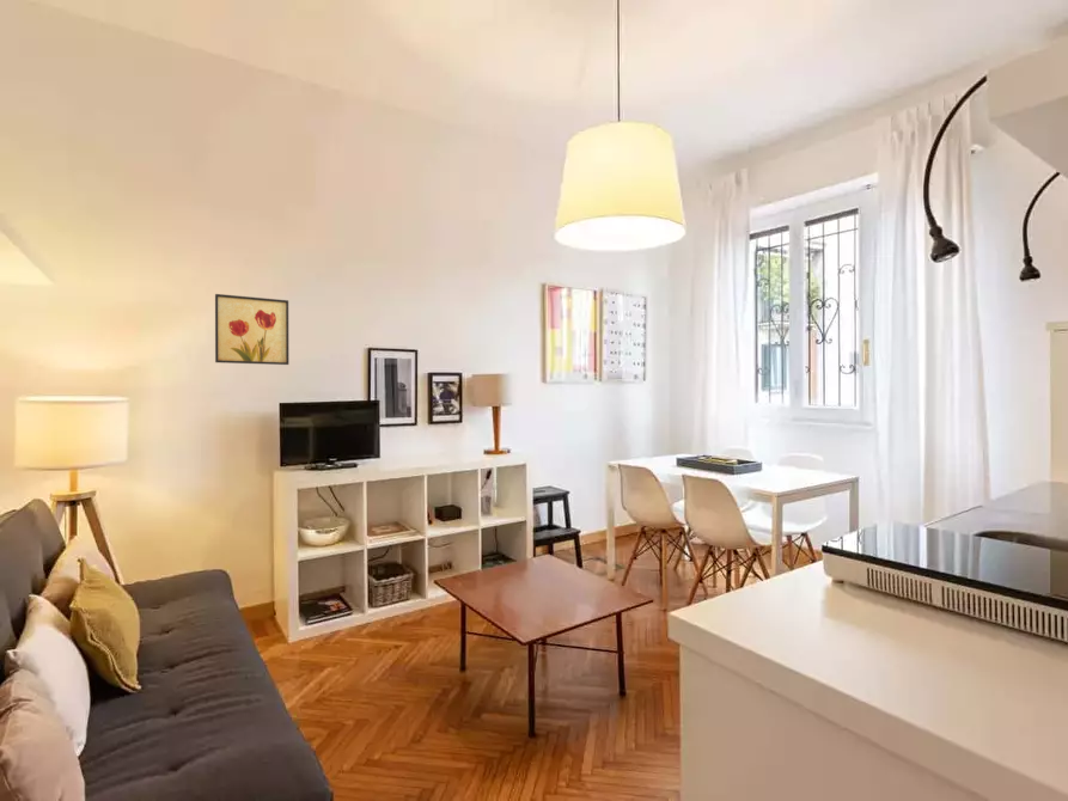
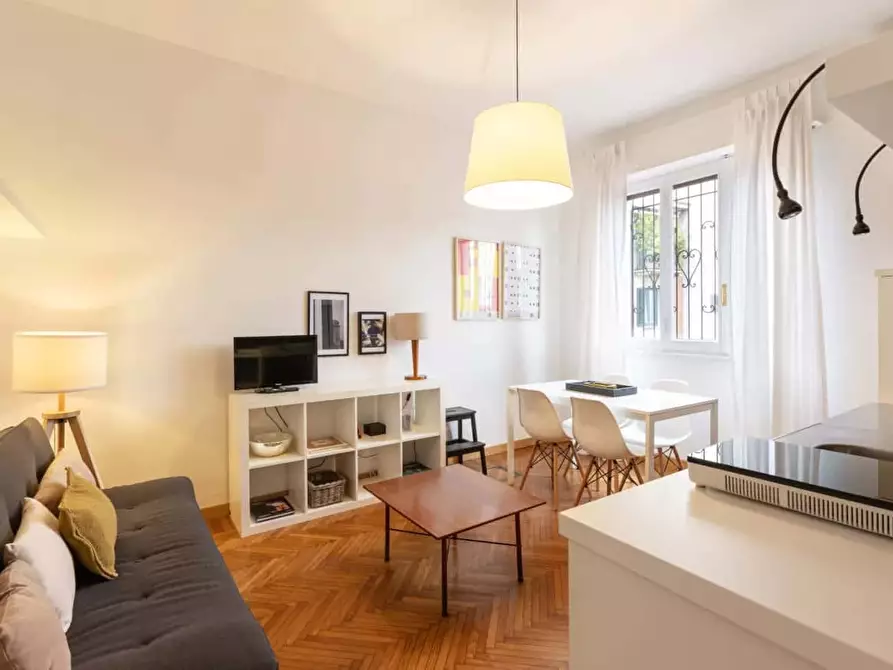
- wall art (252, 330)
